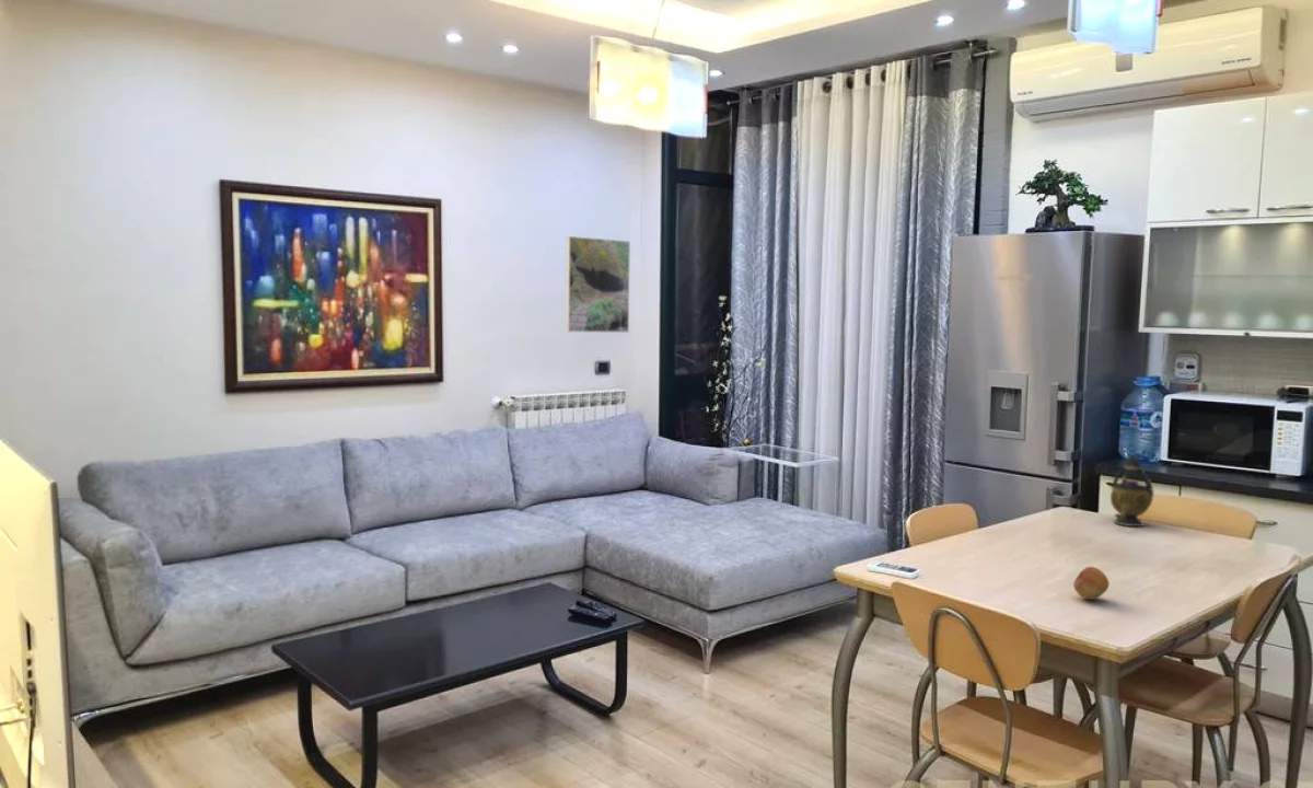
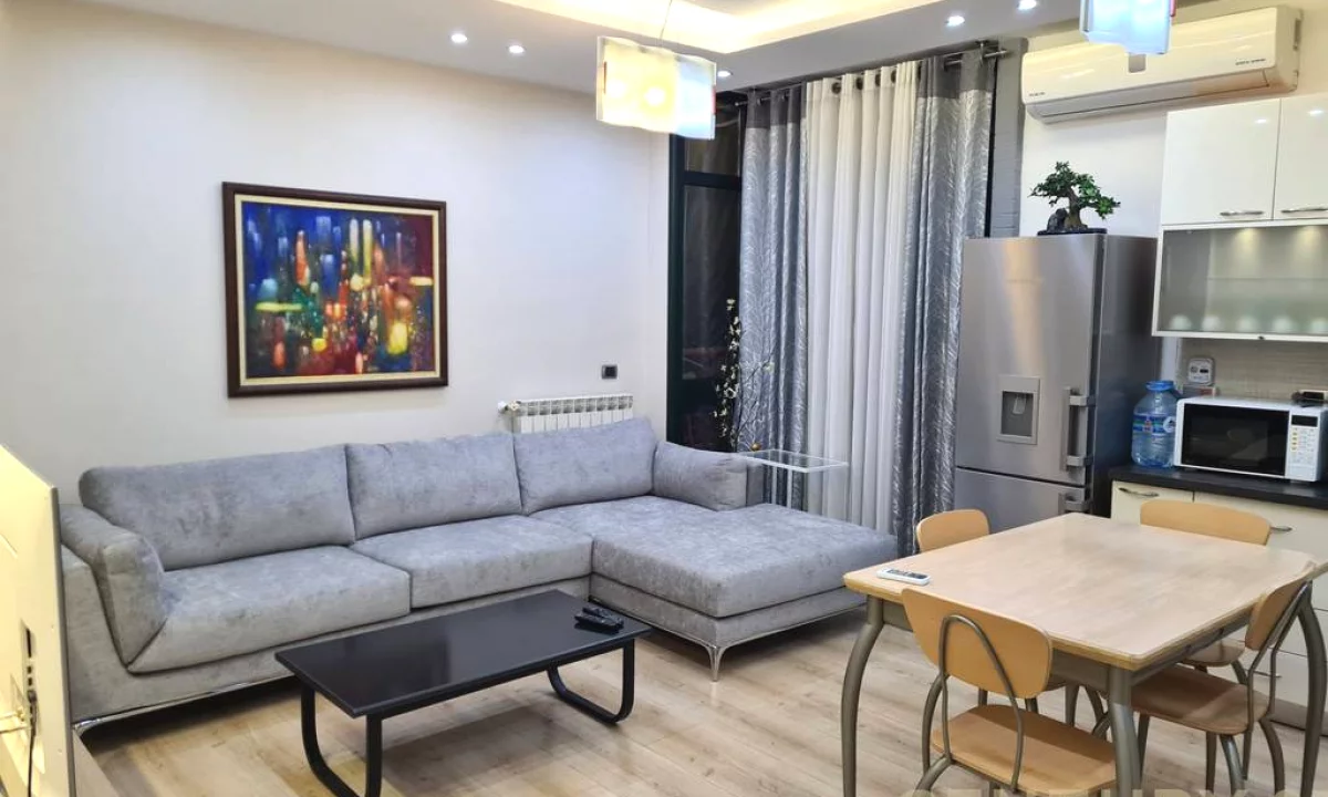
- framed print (597, 286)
- fruit (1091, 582)
- teapot (1128, 490)
